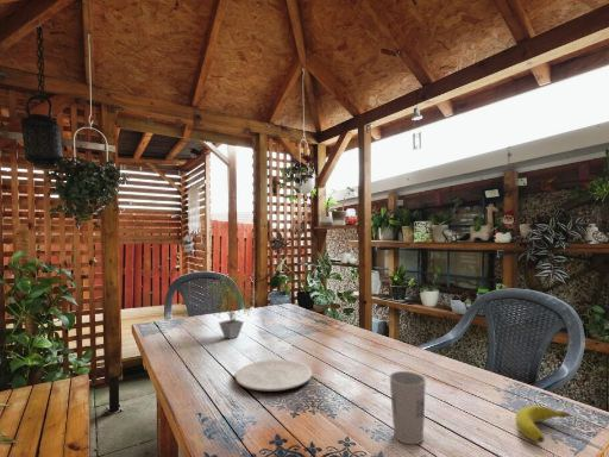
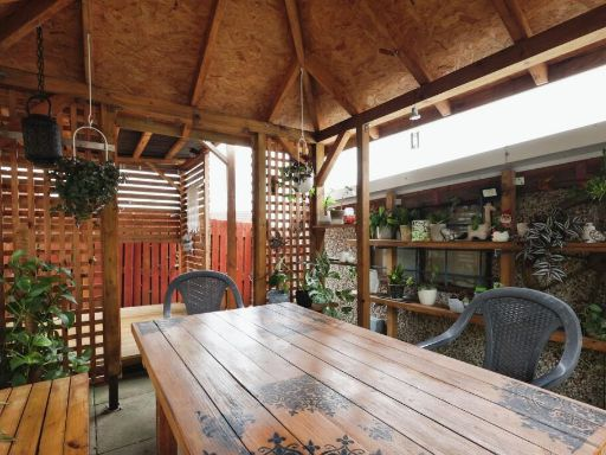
- fruit (544, 419)
- cup (407, 406)
- potted plant (231, 301)
- plate (274, 375)
